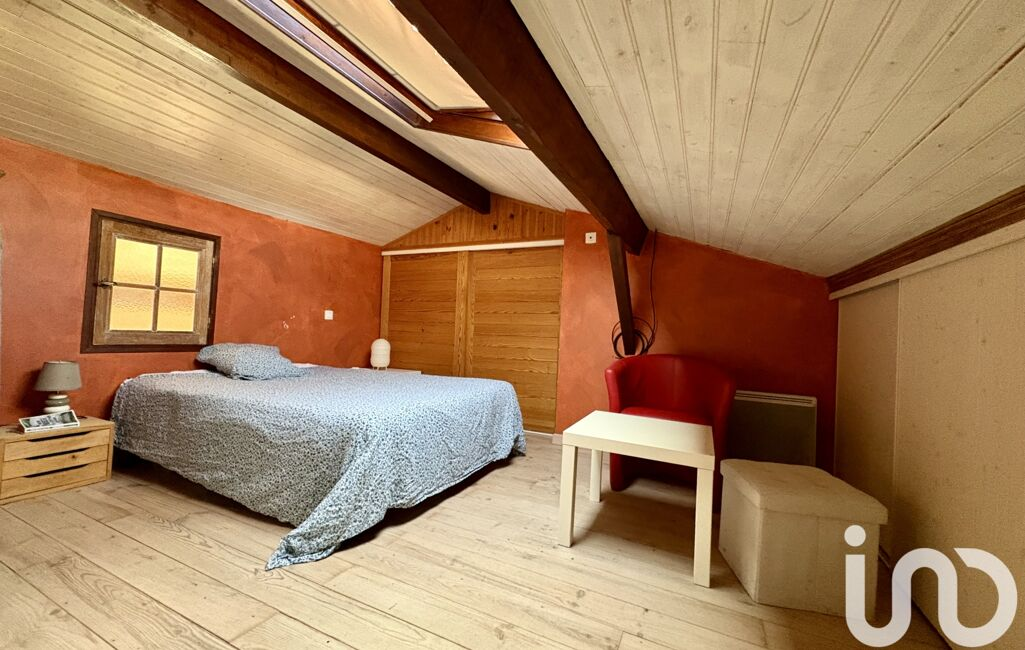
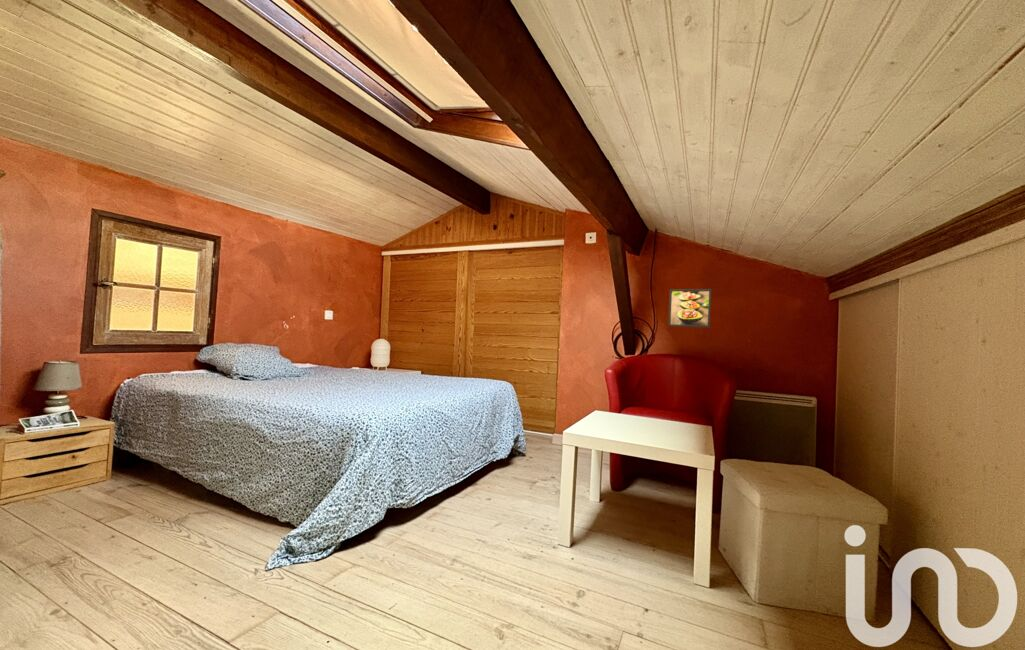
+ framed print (689, 308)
